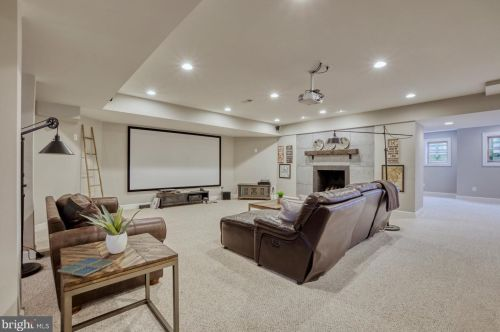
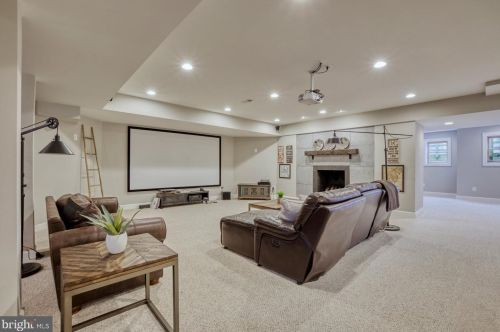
- drink coaster (87, 266)
